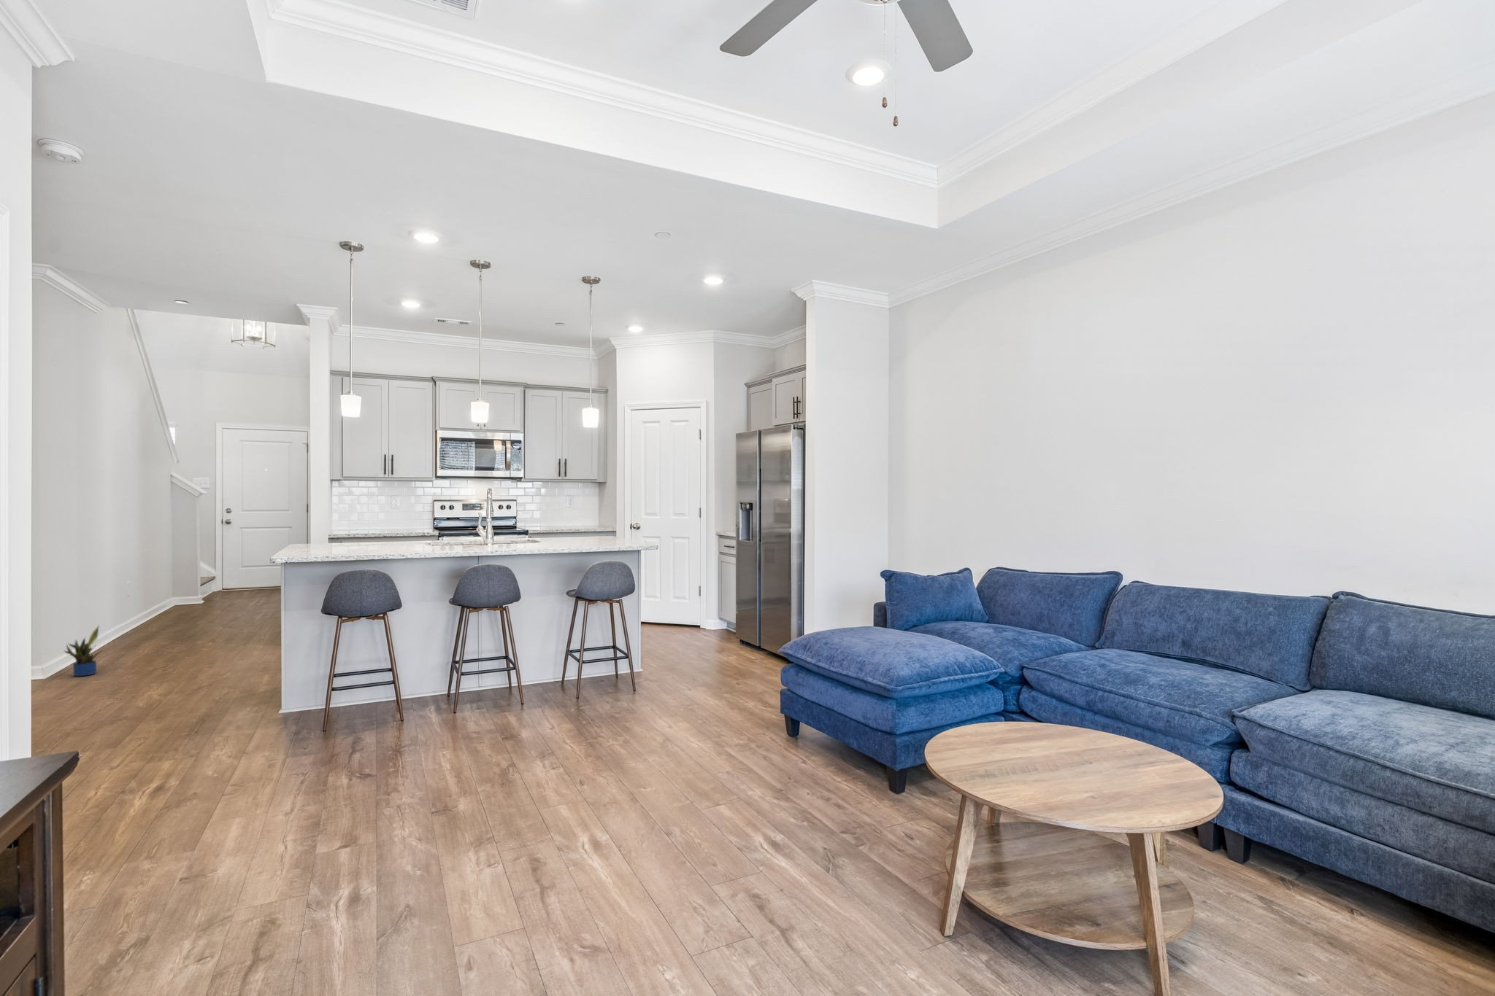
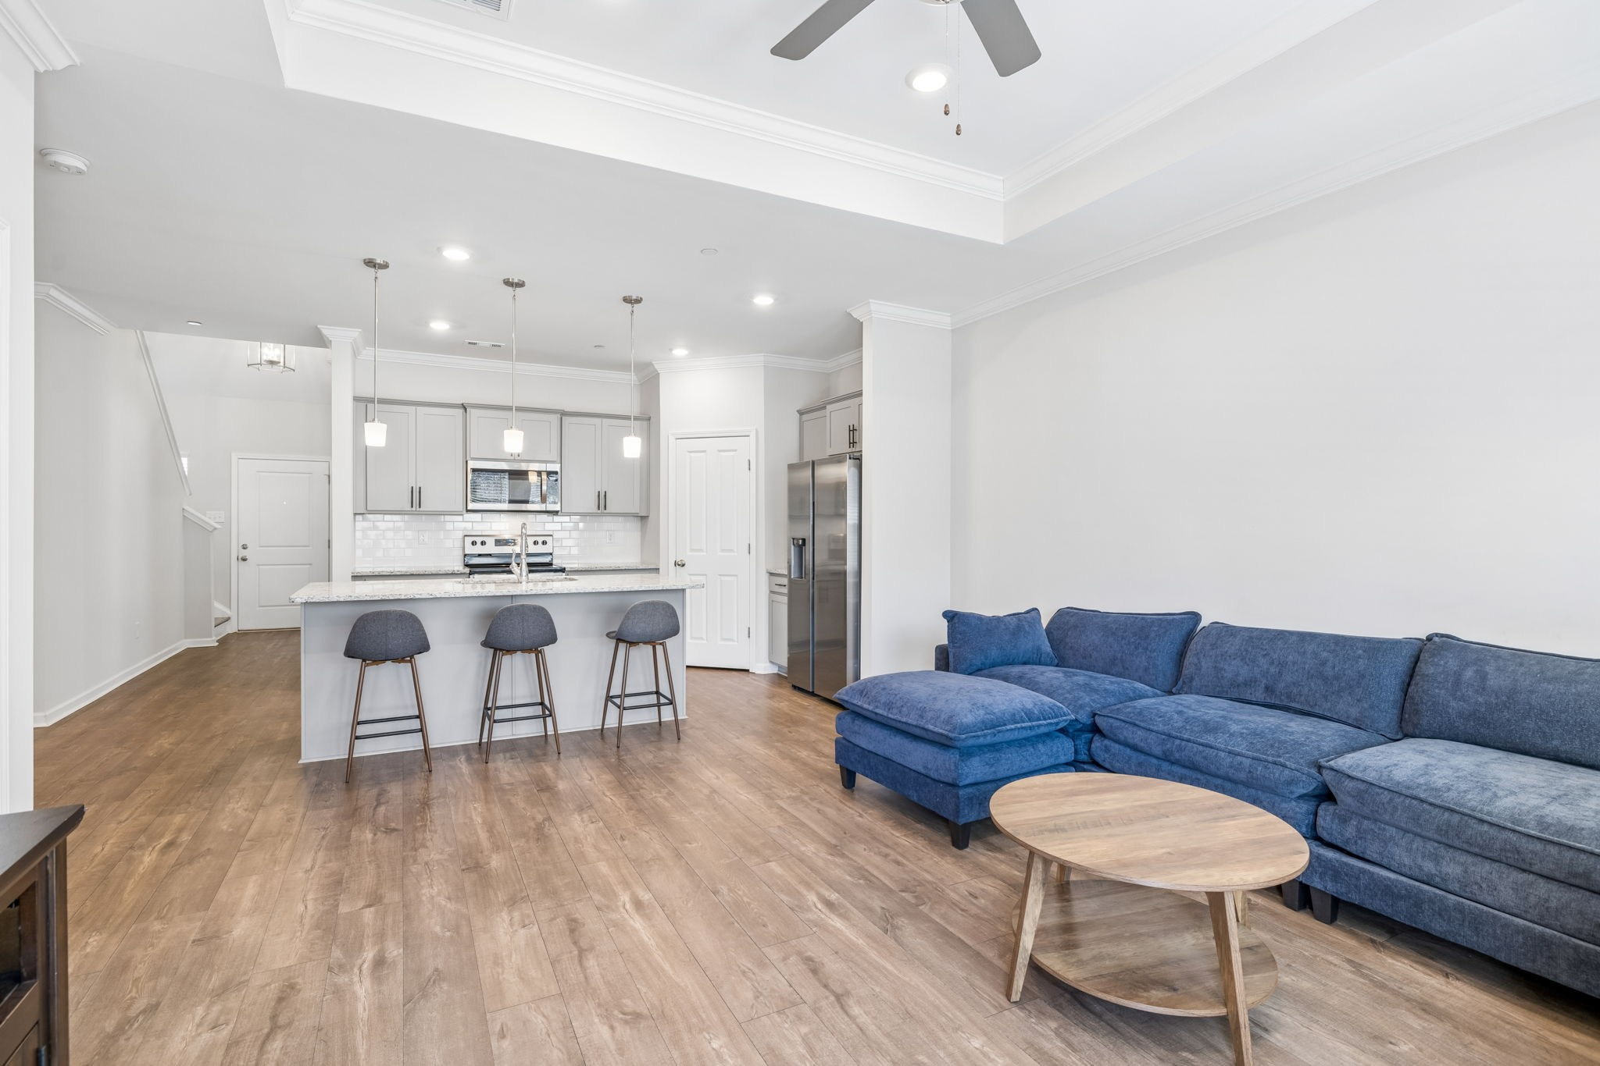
- potted plant (85, 650)
